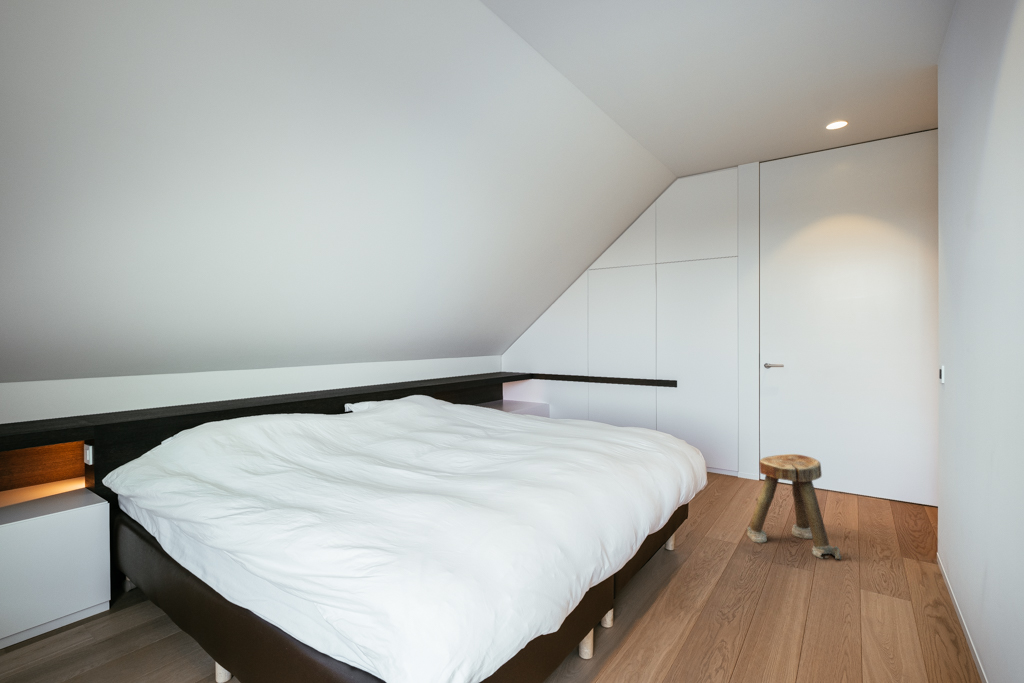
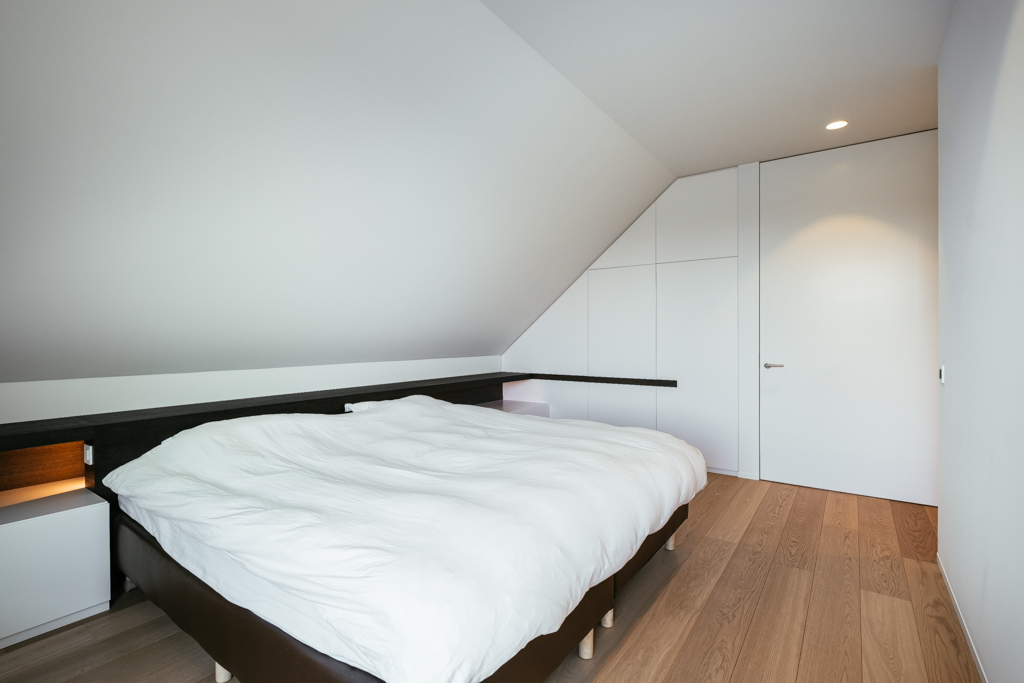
- stool (794, 500)
